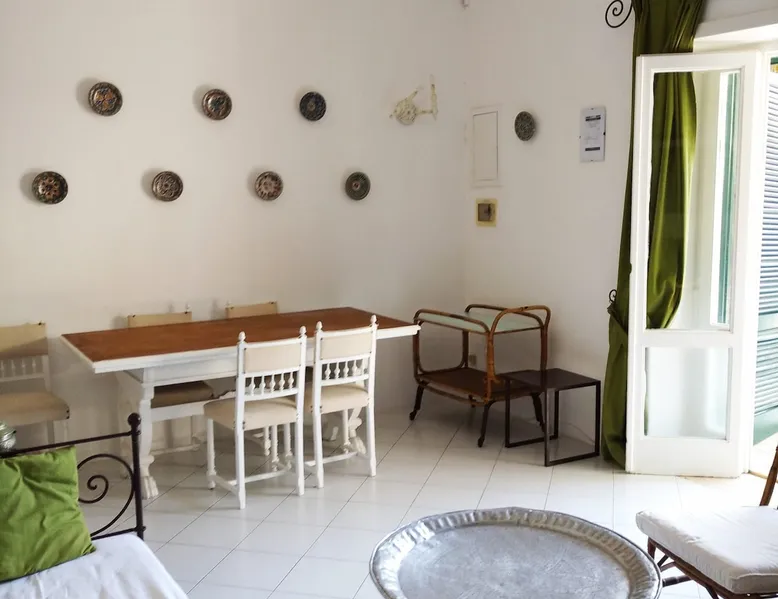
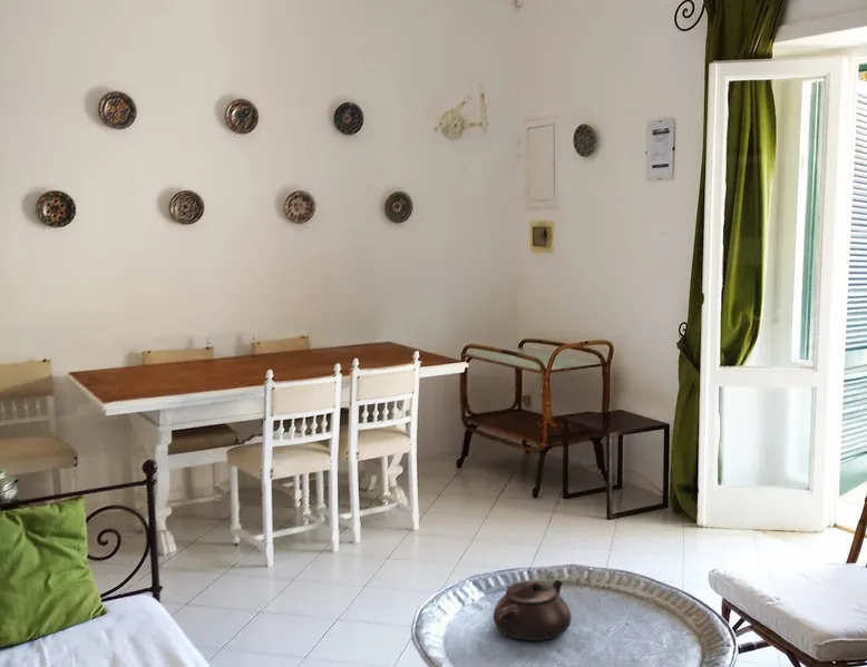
+ teapot (529, 606)
